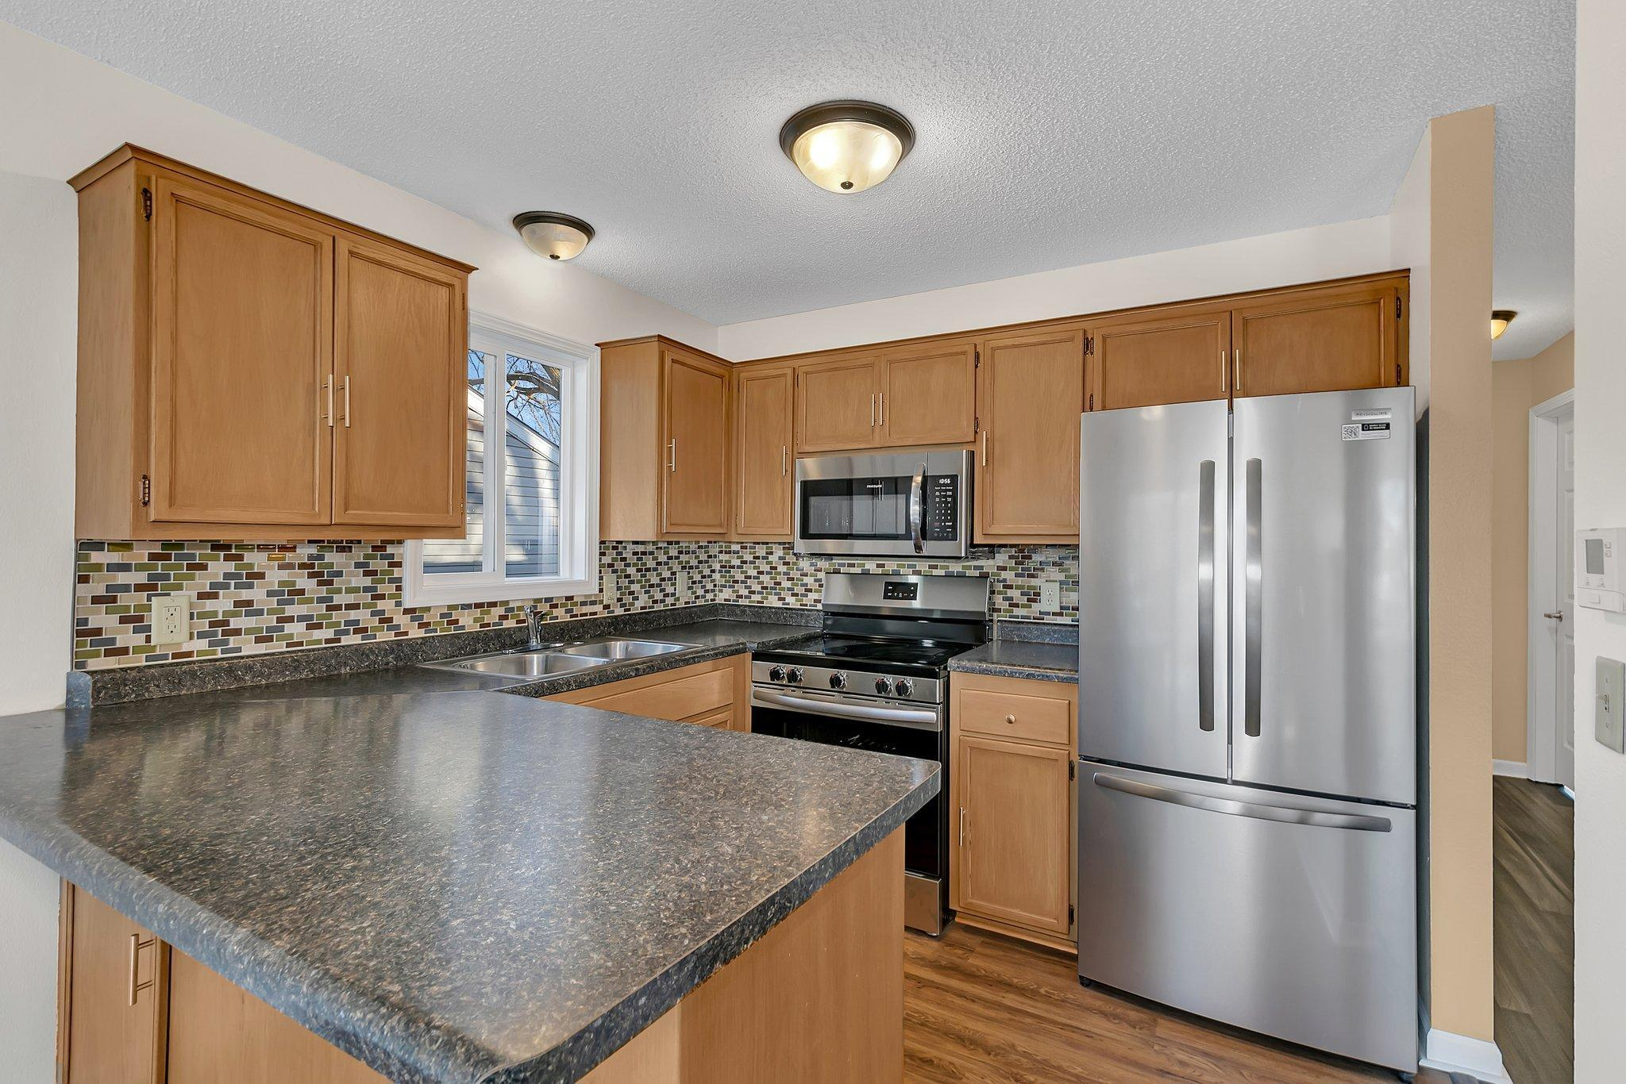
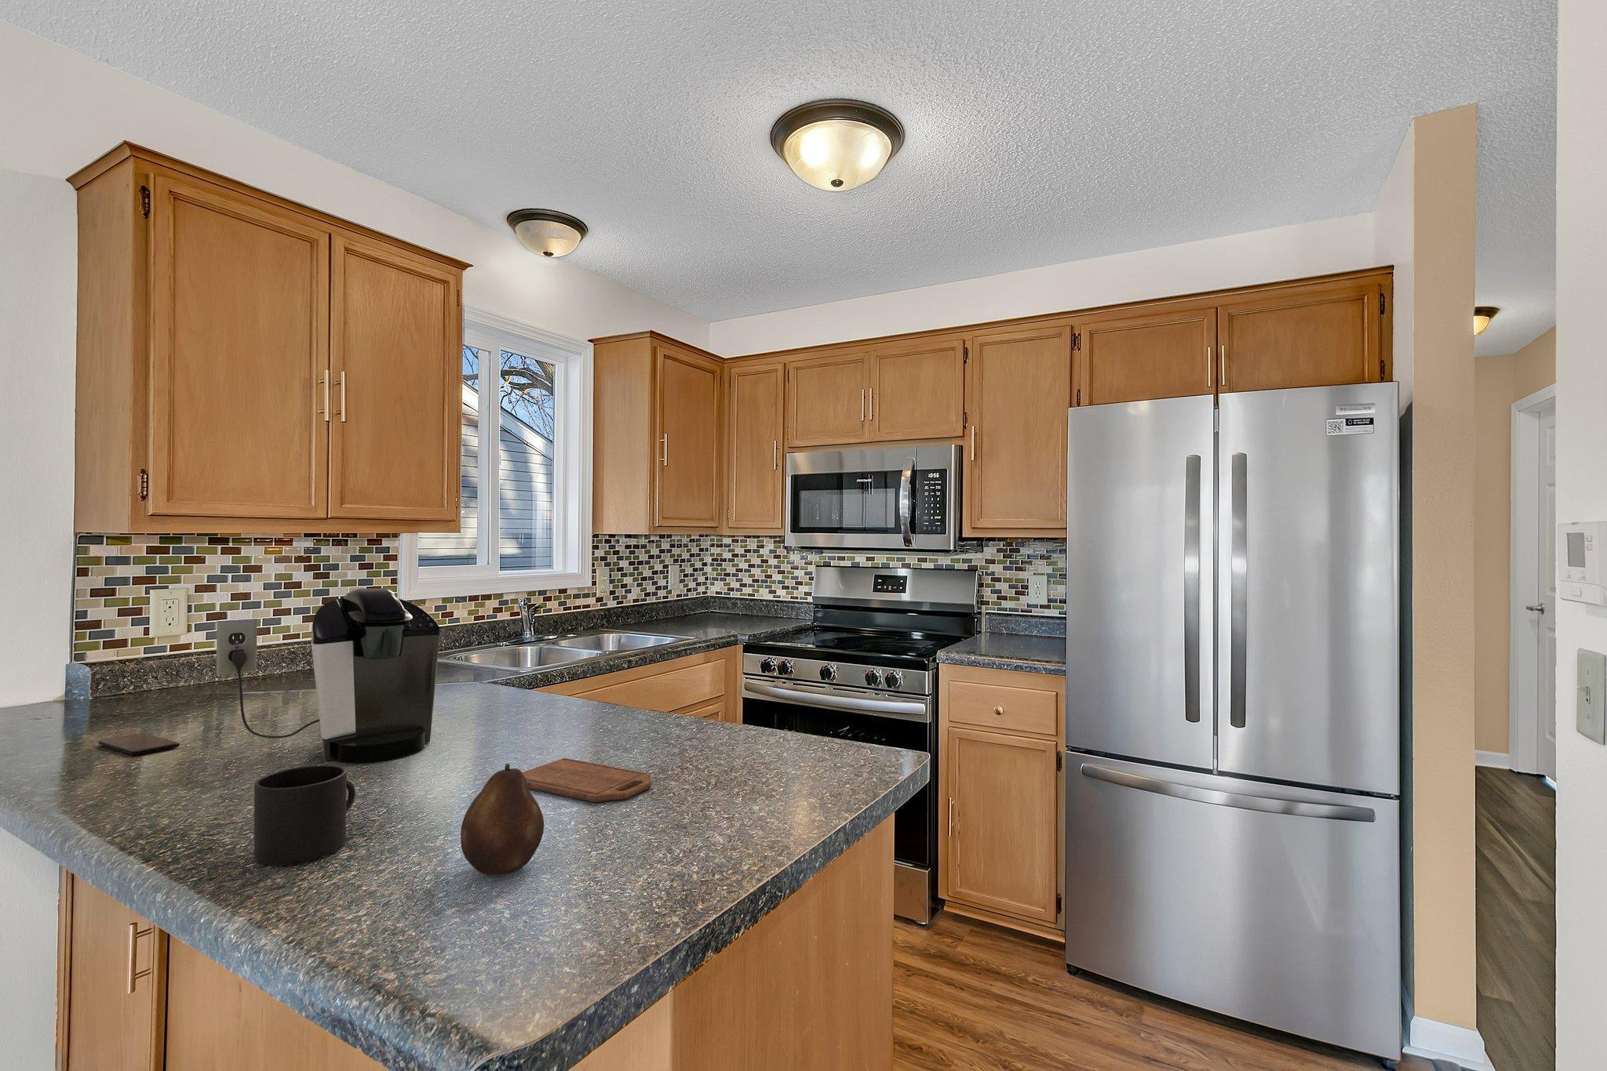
+ cutting board (586, 779)
+ fruit (503, 816)
+ smartphone (139, 743)
+ mug (311, 809)
+ coffee maker (338, 671)
